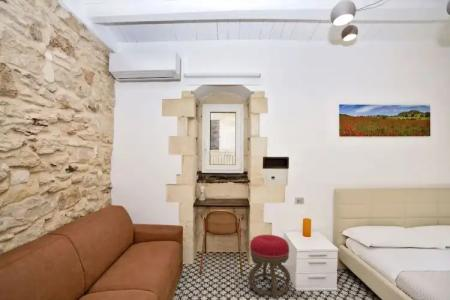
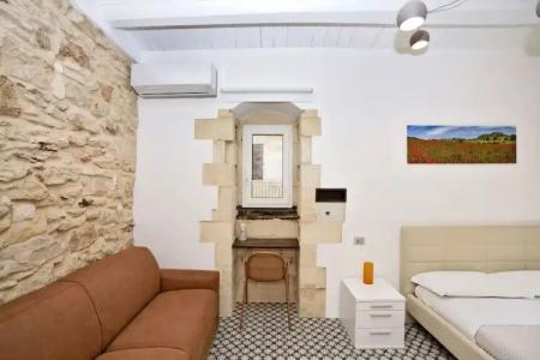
- stool (269, 263)
